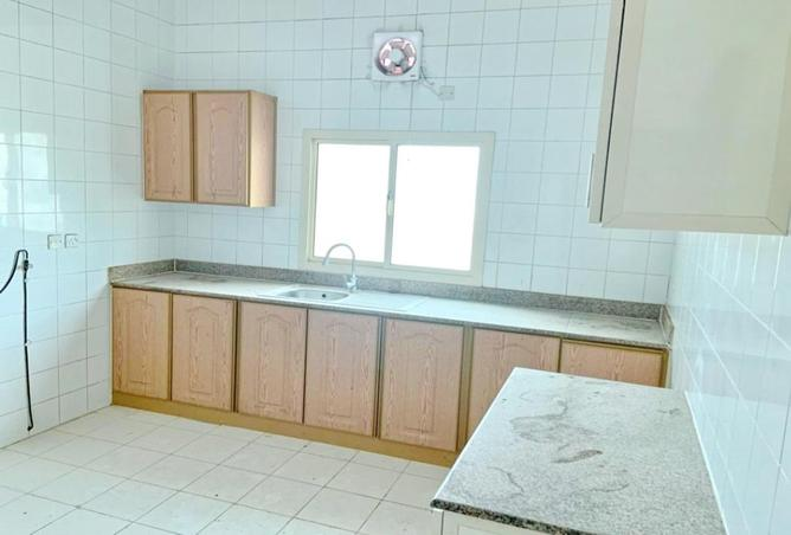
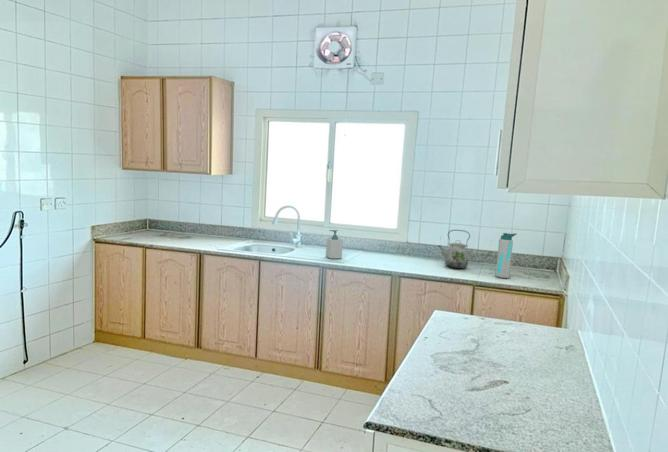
+ water bottle (505, 255)
+ kettle (453, 248)
+ soap bottle (334, 243)
